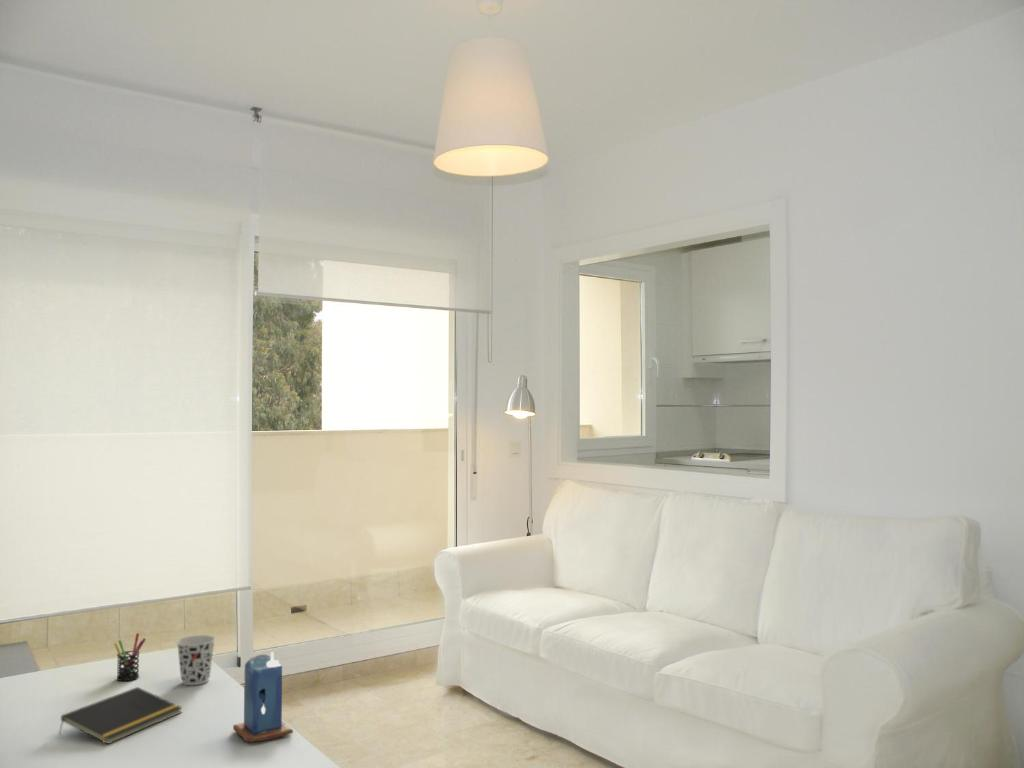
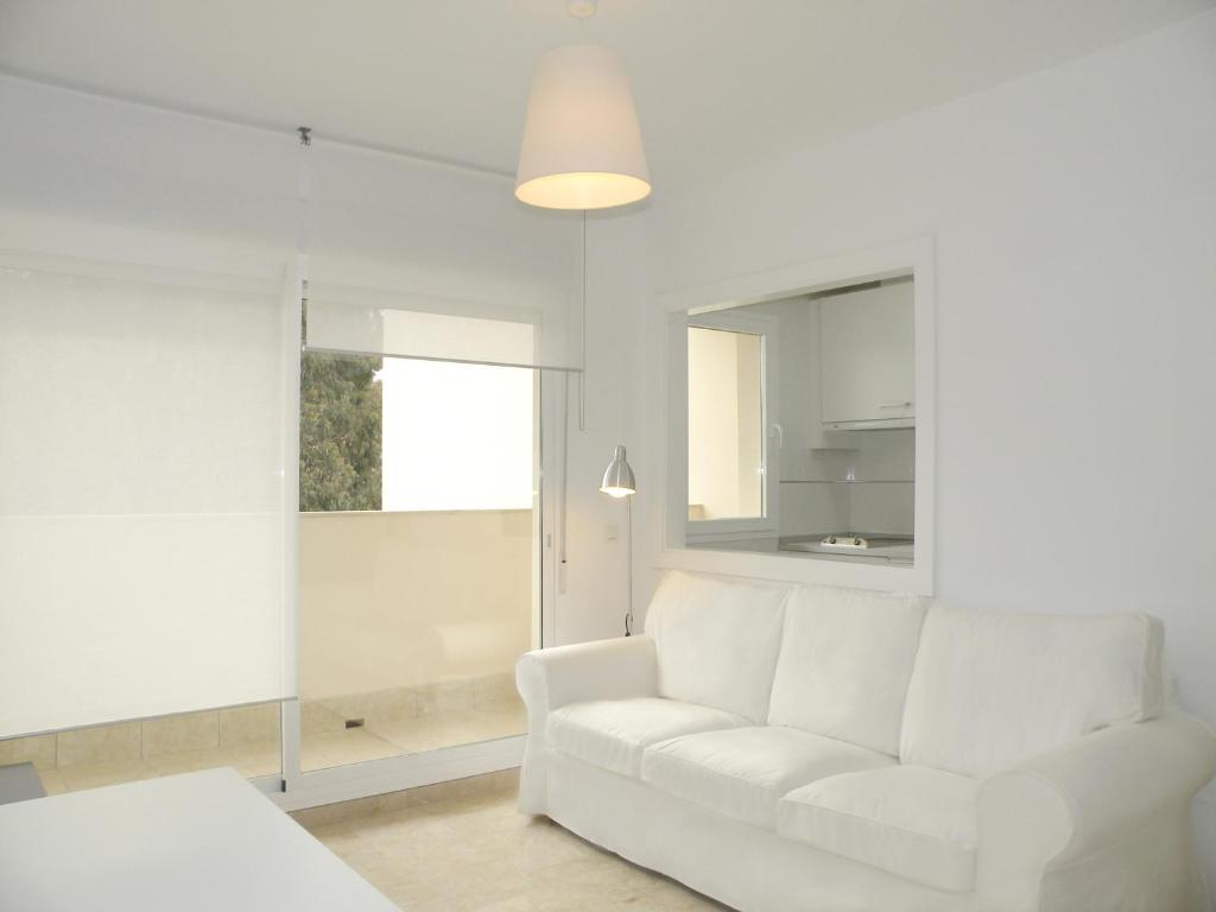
- cup (195, 660)
- pen holder (127, 656)
- notepad (123, 713)
- candle (264, 691)
